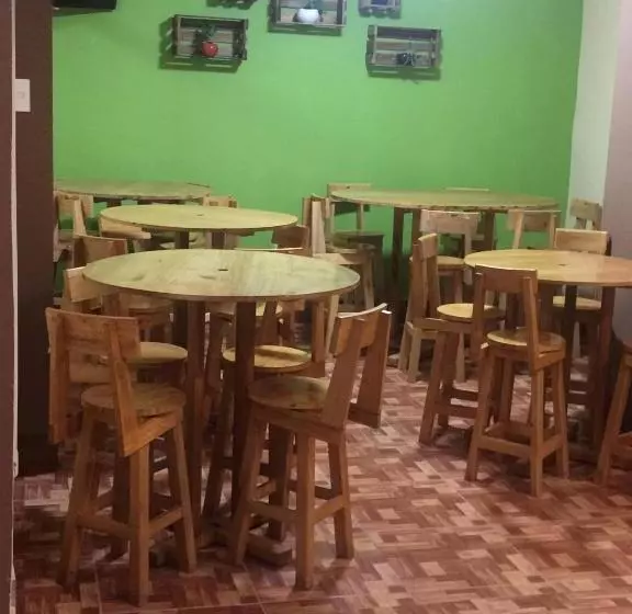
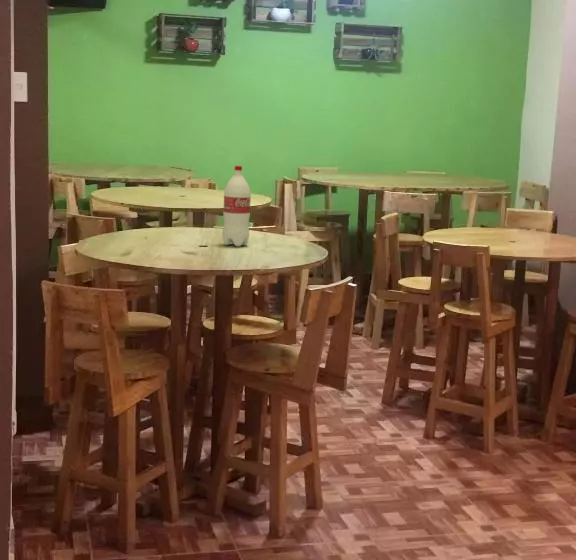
+ bottle (236, 205)
